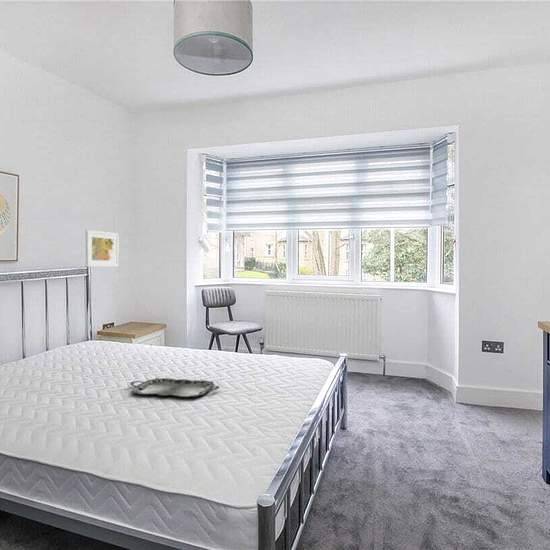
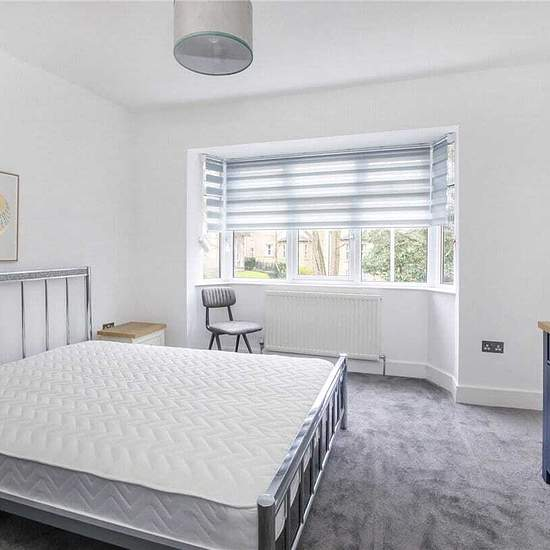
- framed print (102, 249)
- serving tray (174, 387)
